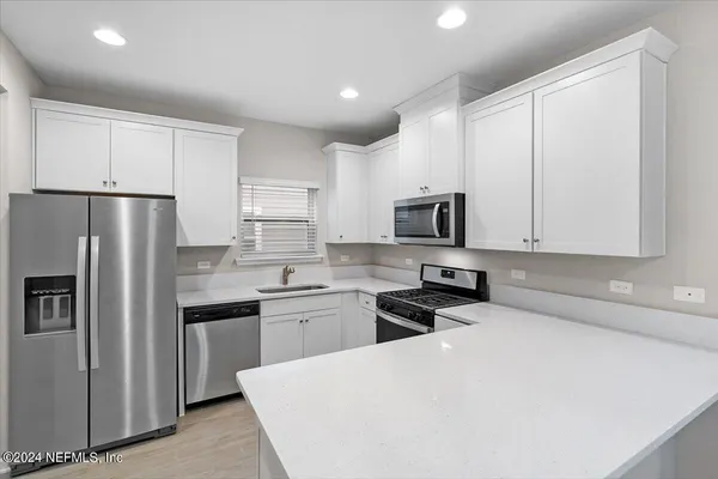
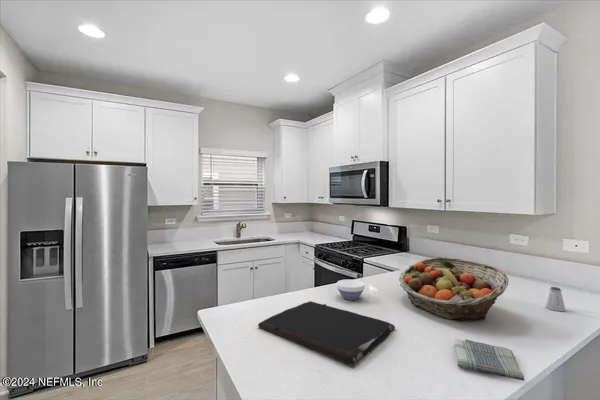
+ saltshaker (555, 298)
+ bowl (350, 290)
+ fruit basket (448, 285)
+ cutting board (326, 324)
+ dish towel (485, 355)
